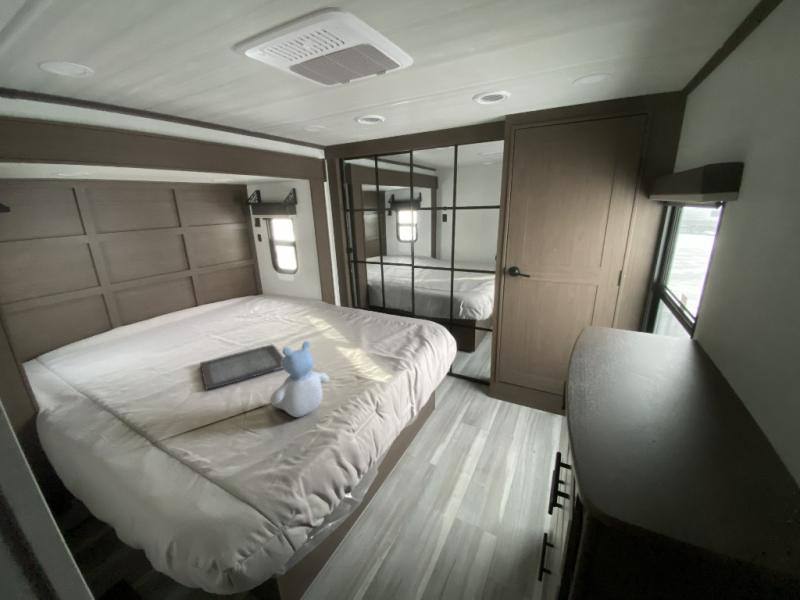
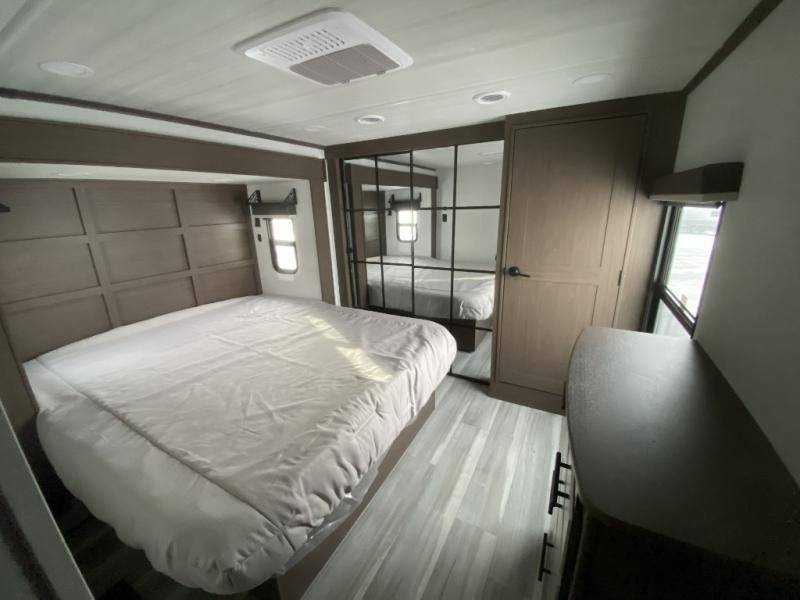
- serving tray (244, 364)
- stuffed bear (294, 375)
